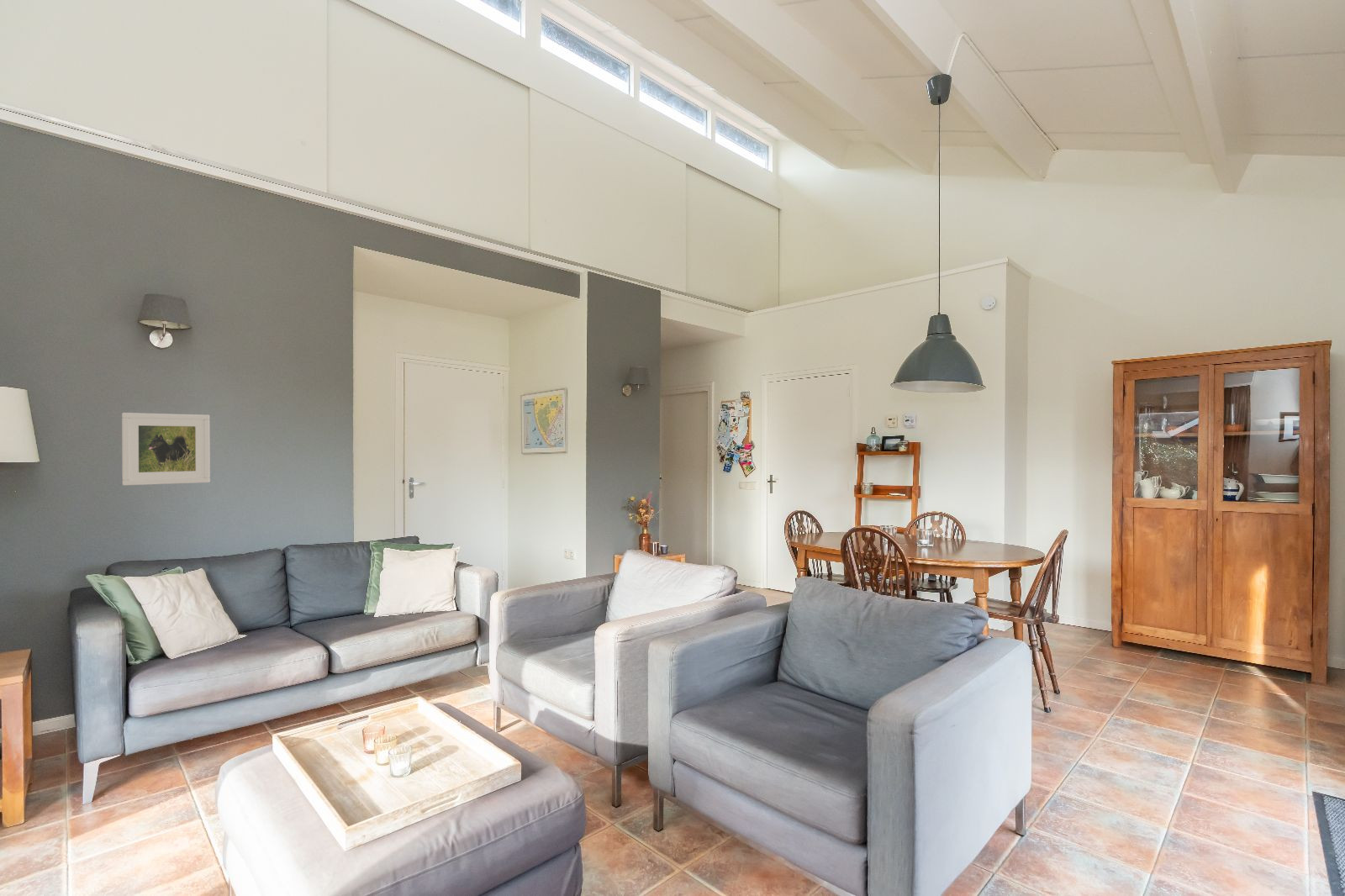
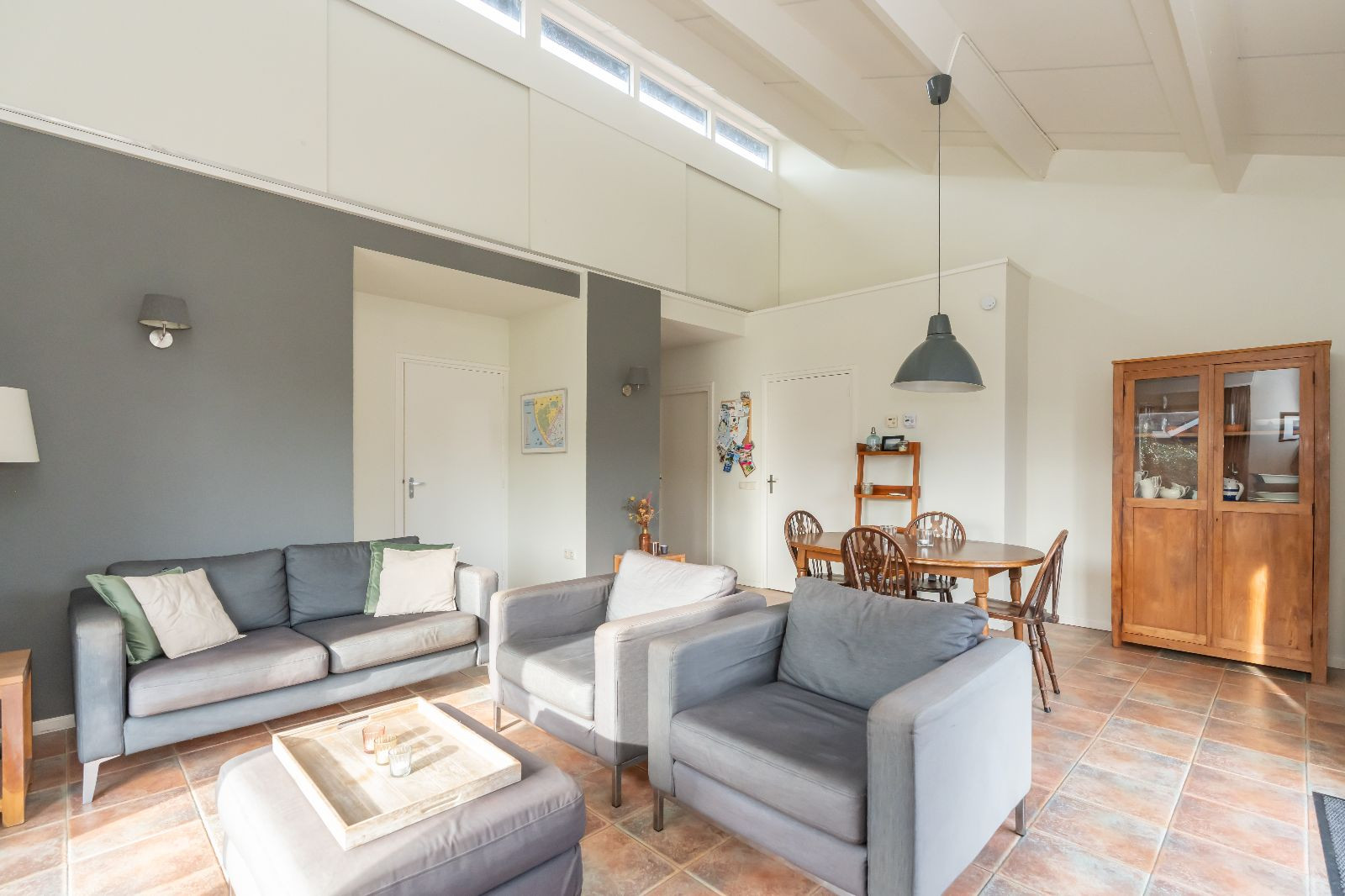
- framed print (167, 448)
